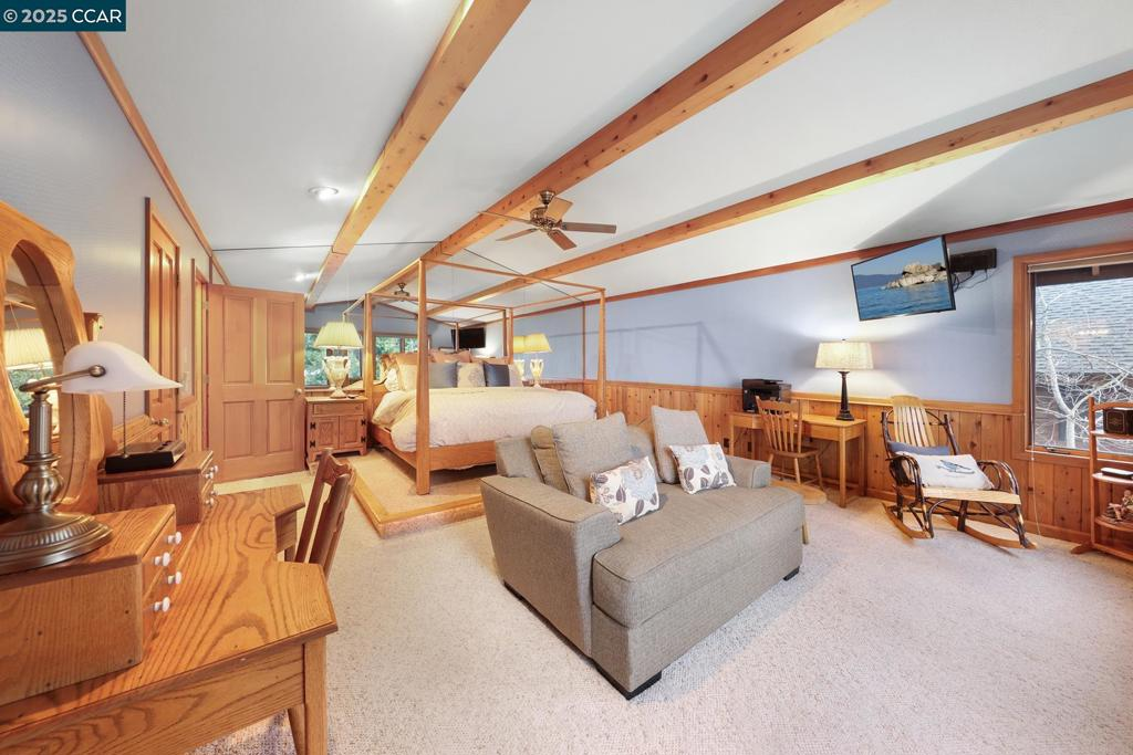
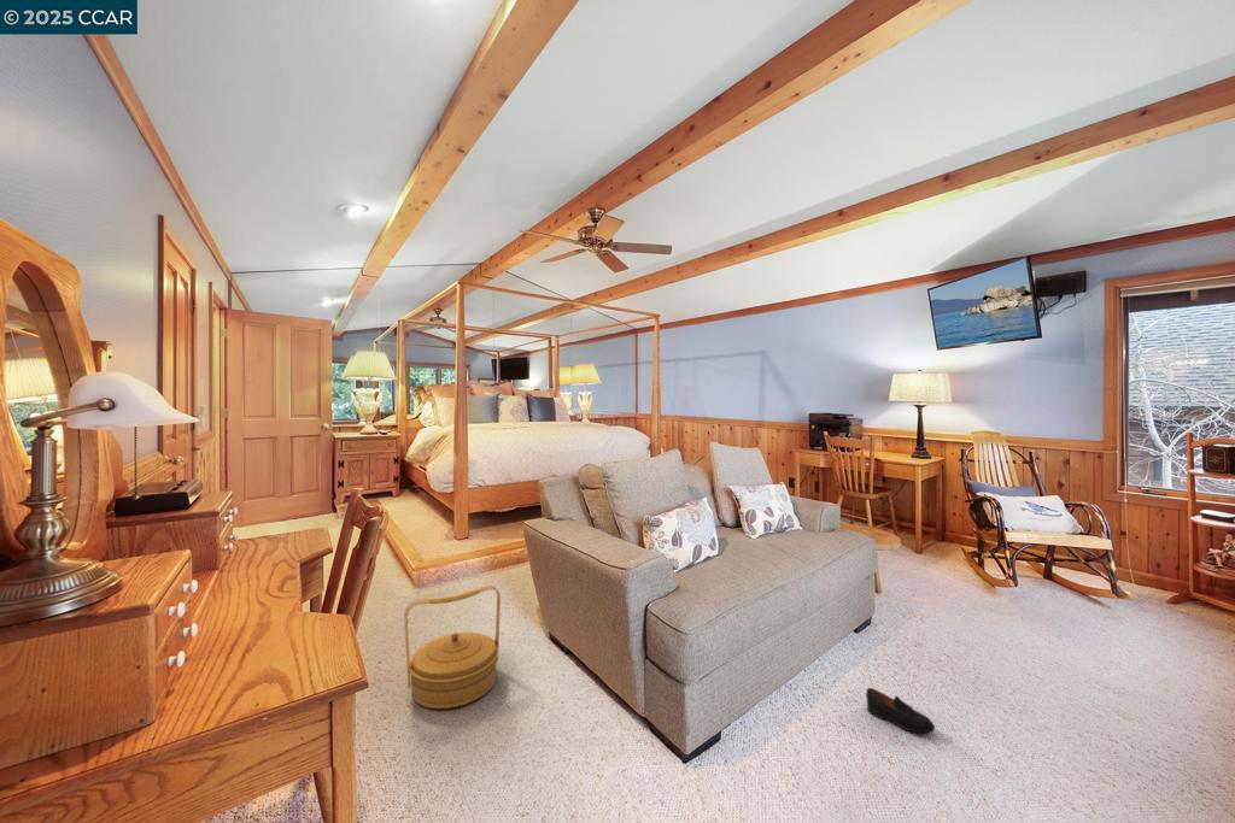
+ woven basket (455, 637)
+ shoe (899, 709)
